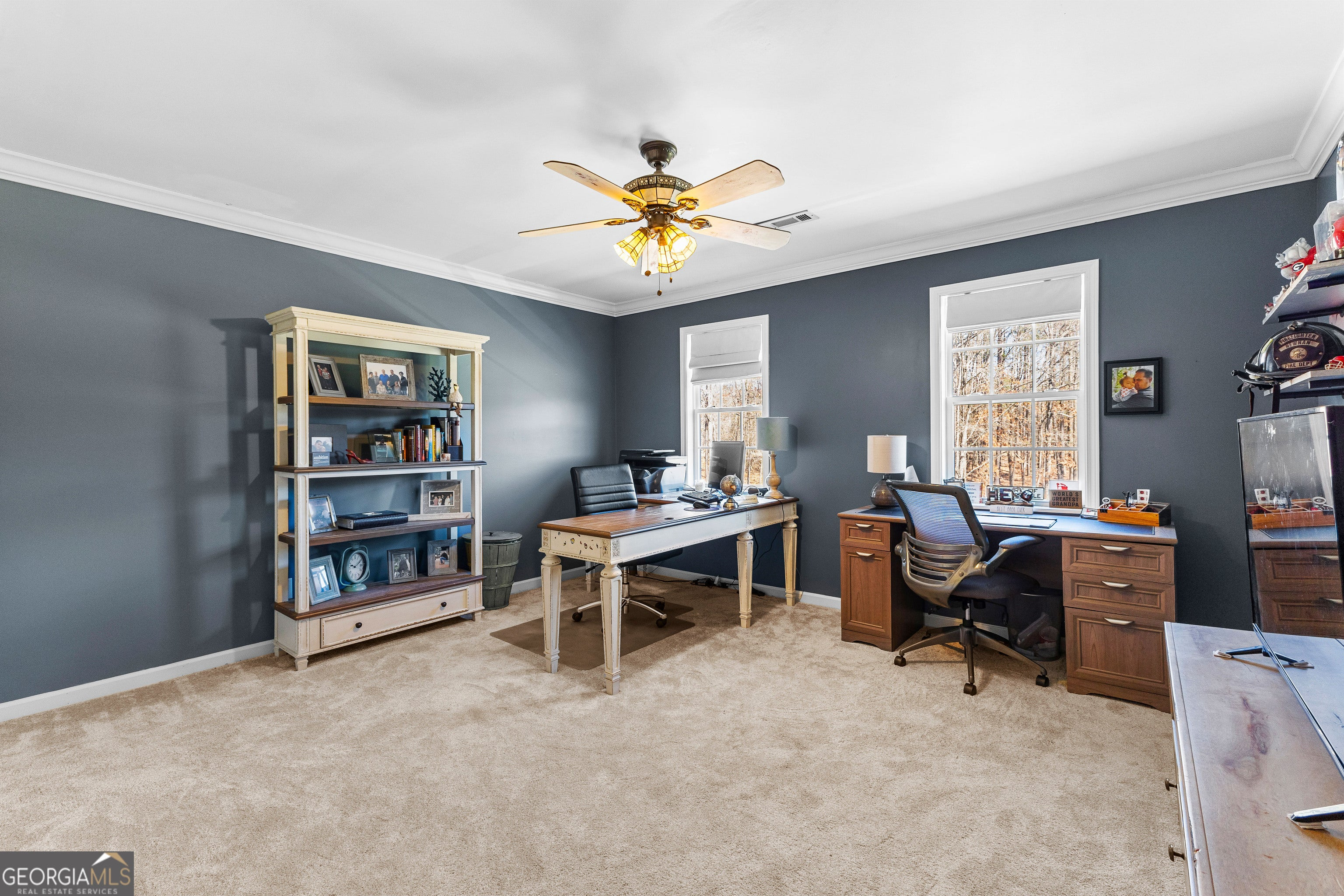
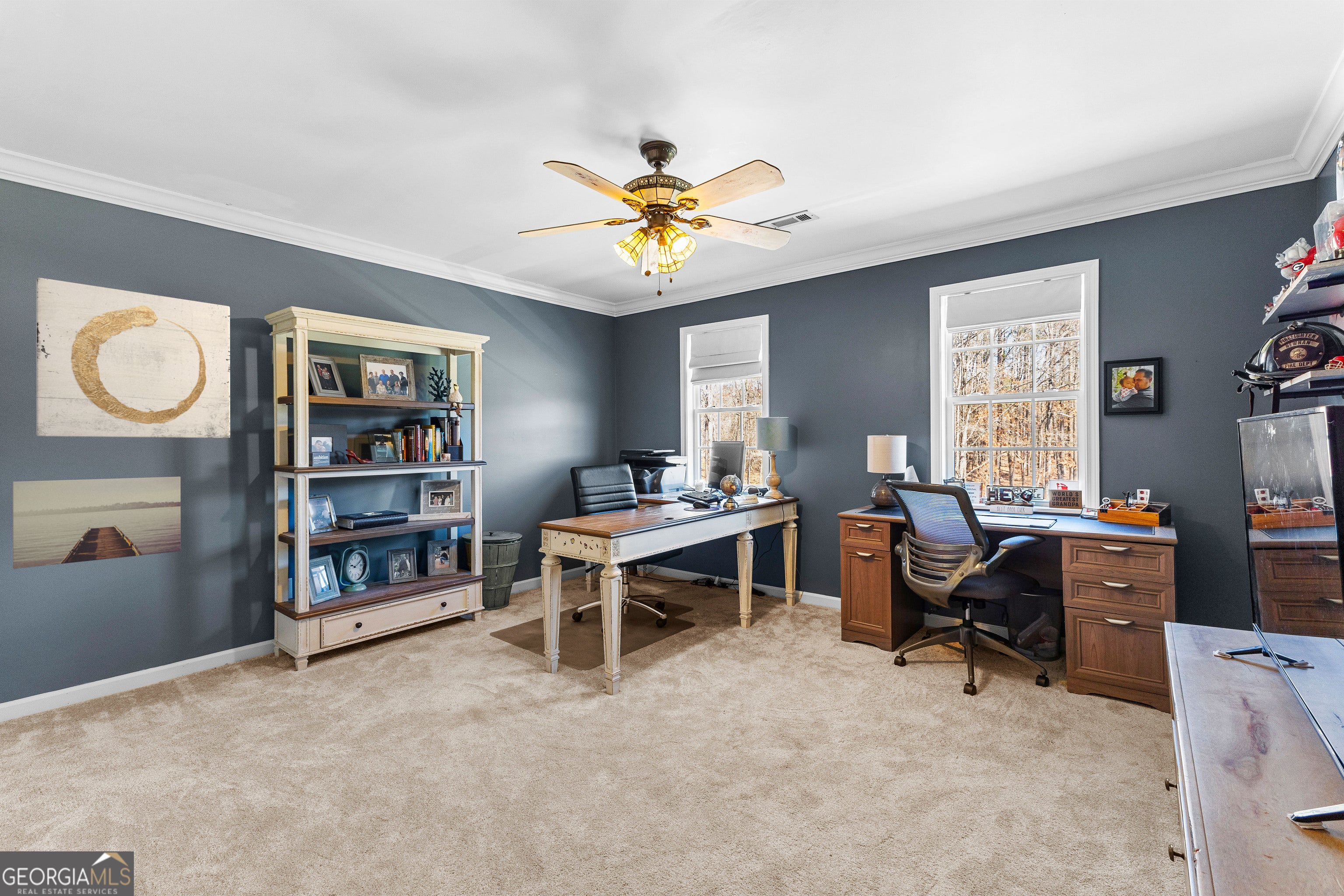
+ wall art (103, 519)
+ wall art (142, 365)
